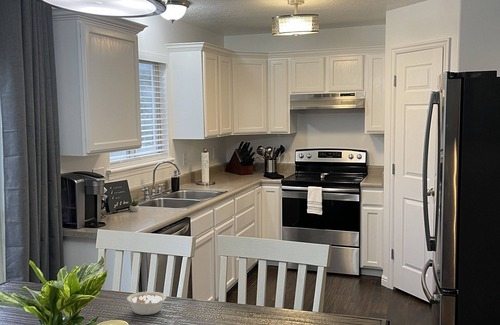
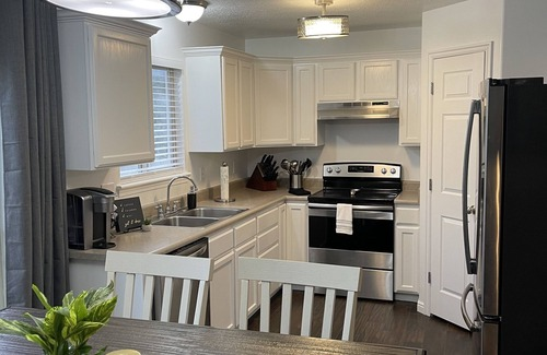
- legume (148, 302)
